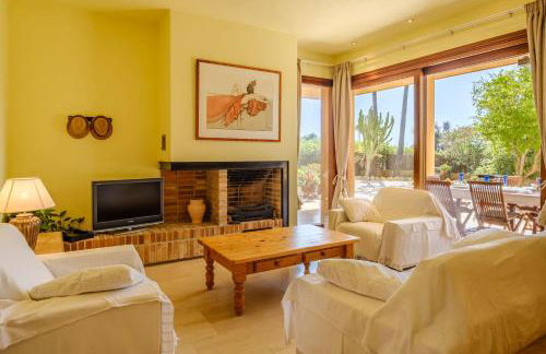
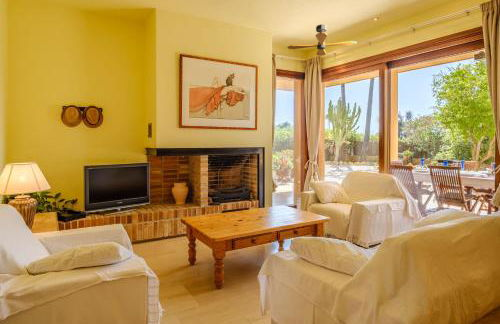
+ ceiling fan (321, 37)
